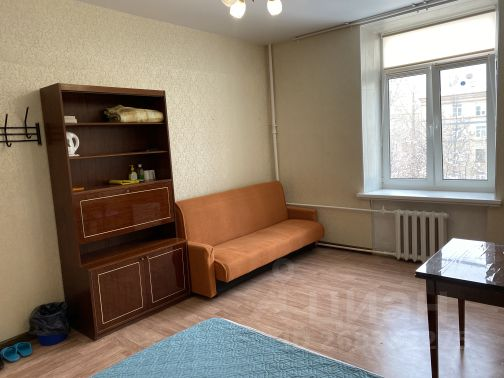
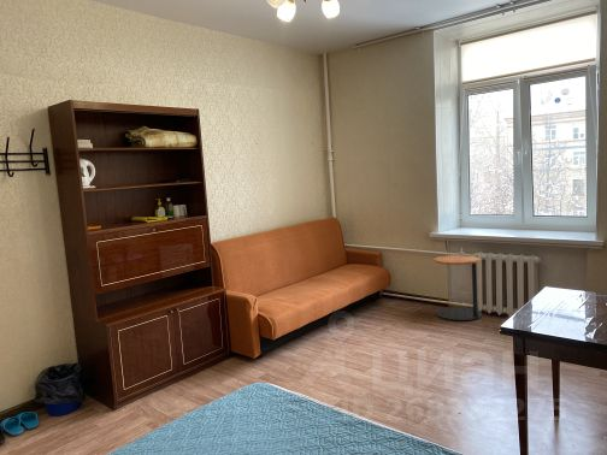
+ side table (472, 286)
